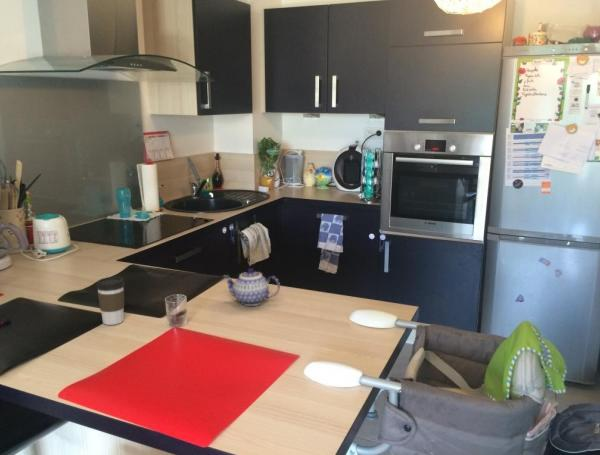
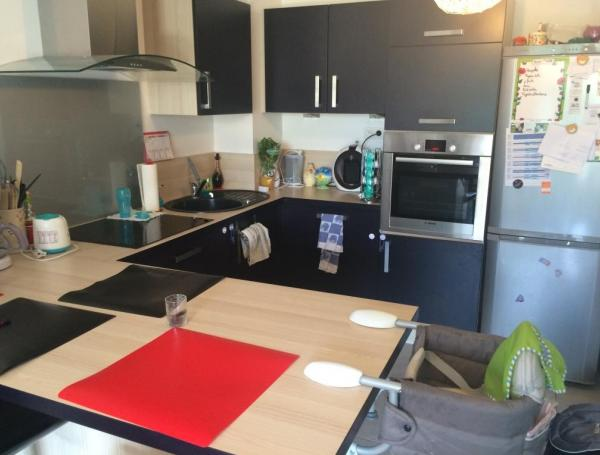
- teapot (251, 285)
- coffee cup (111, 300)
